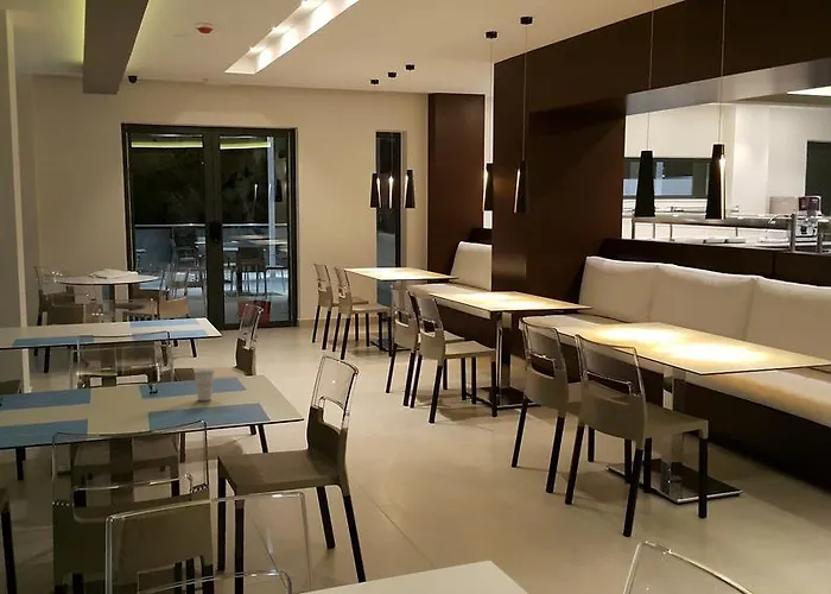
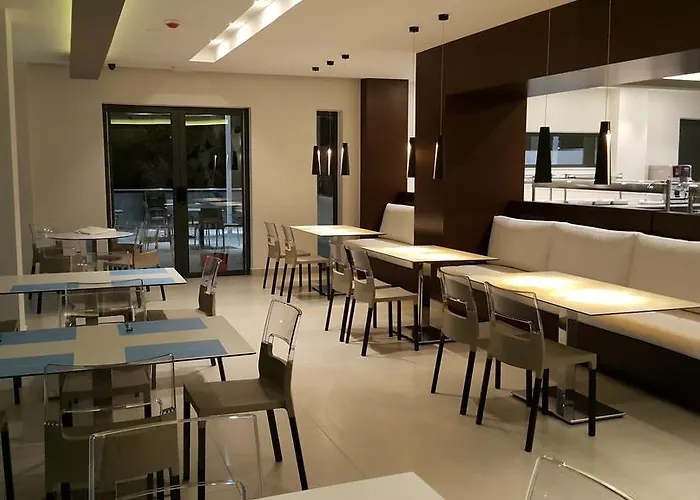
- cup (204, 384)
